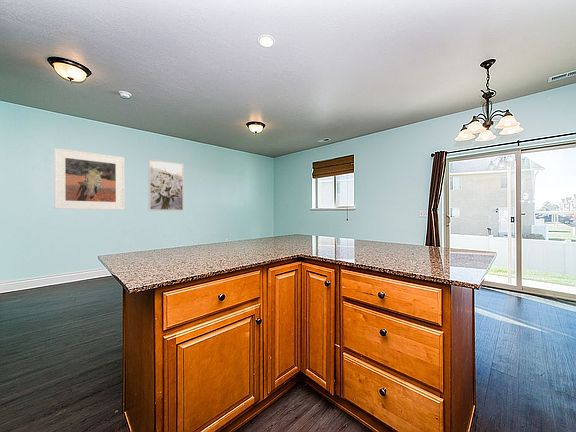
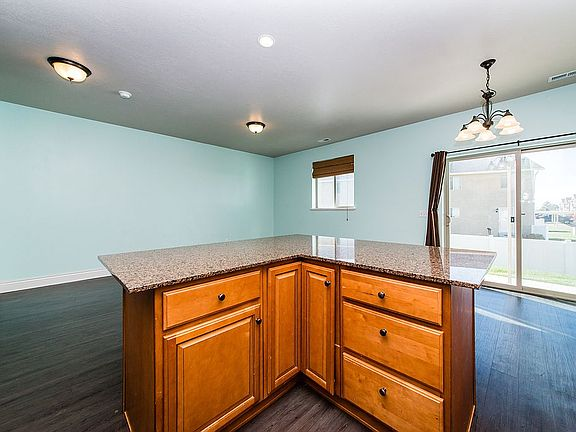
- wall art (166, 186)
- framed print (91, 181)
